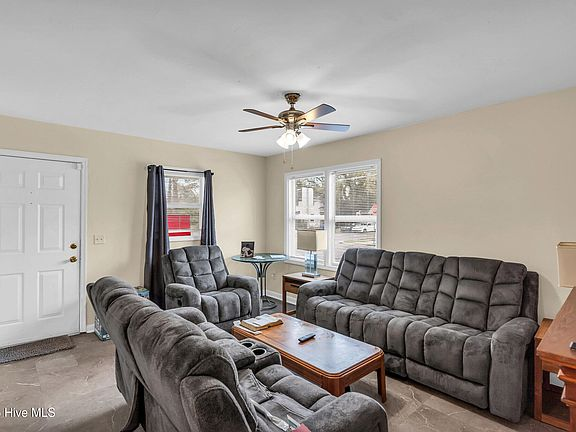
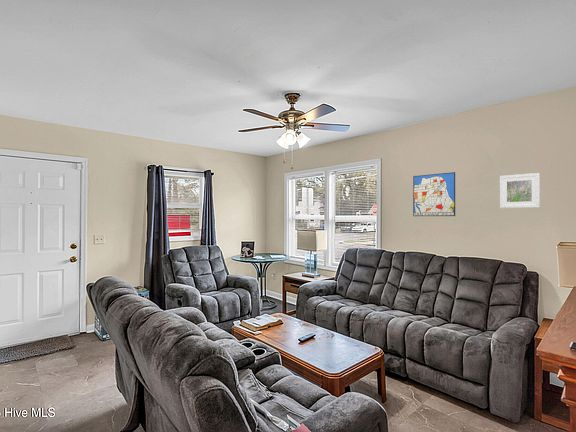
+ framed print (519, 191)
+ wall art (433, 195)
